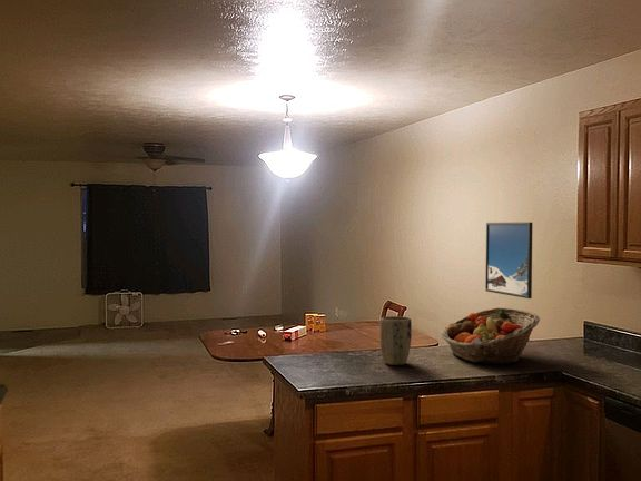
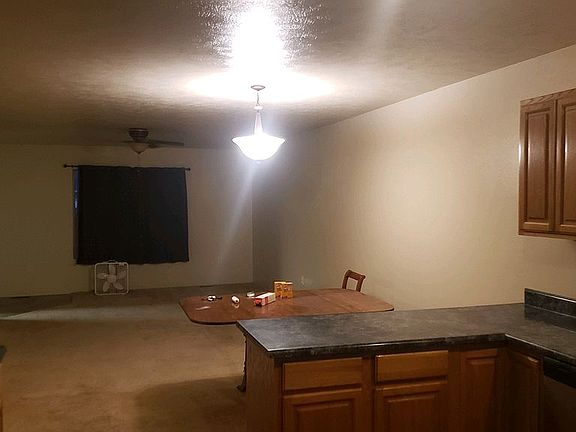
- fruit basket (489, 334)
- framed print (507, 258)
- plant pot (395, 340)
